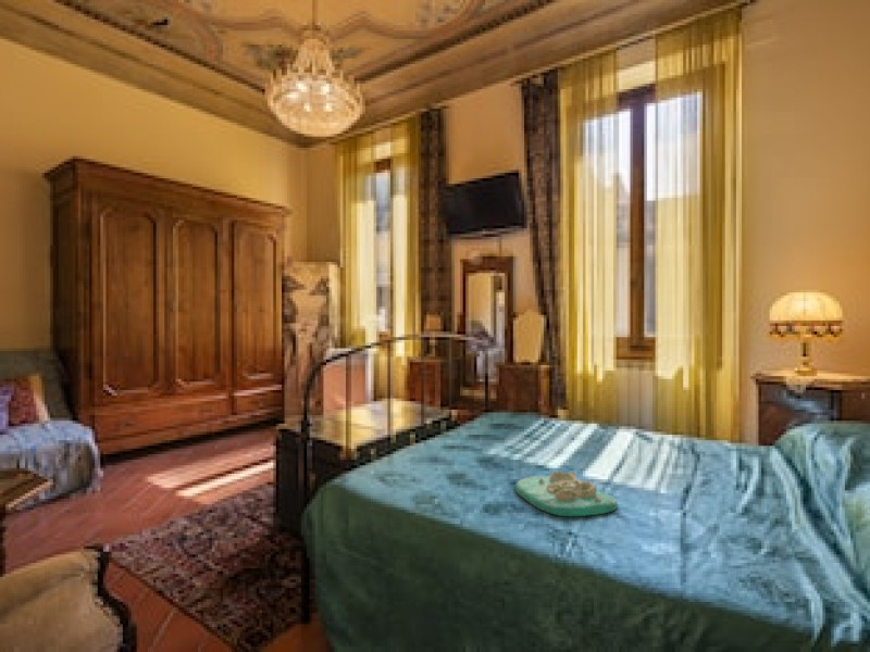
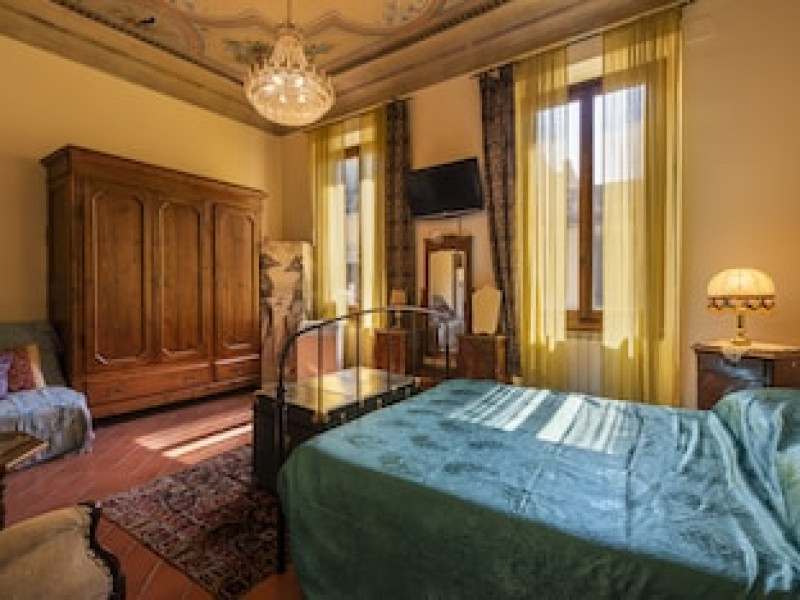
- decorative tray (561, 476)
